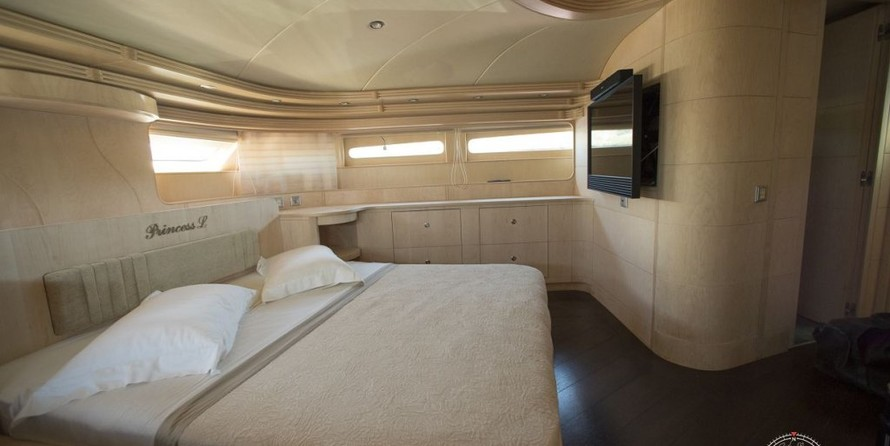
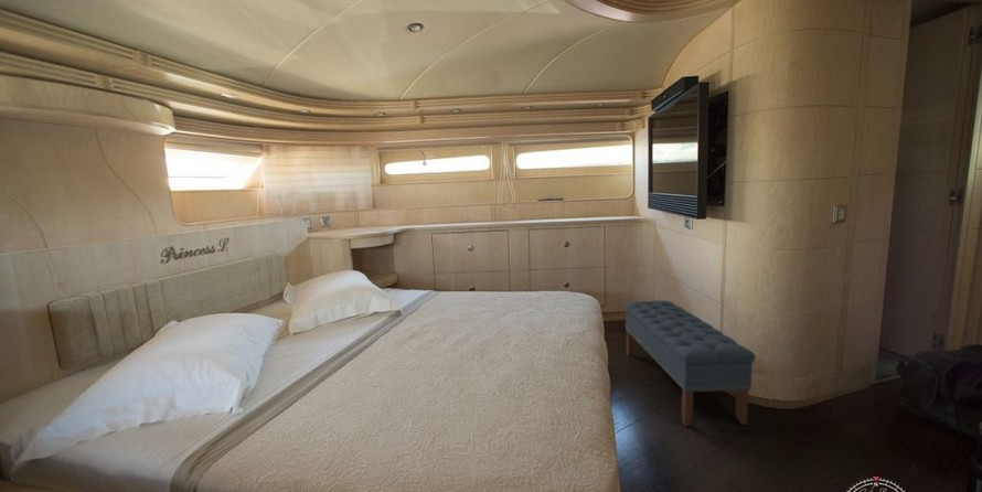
+ bench (676, 351)
